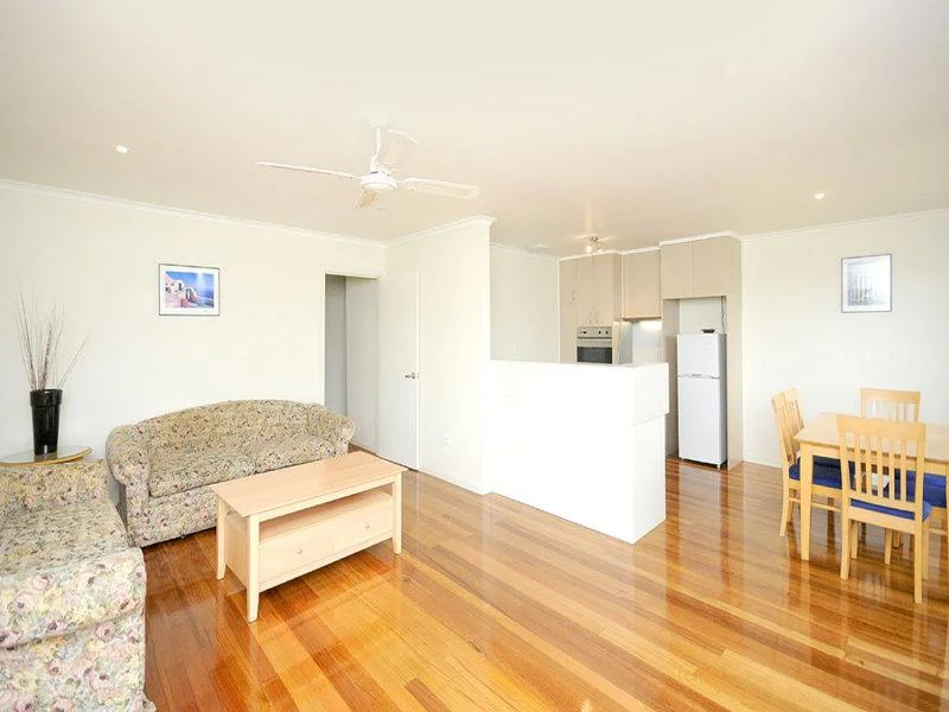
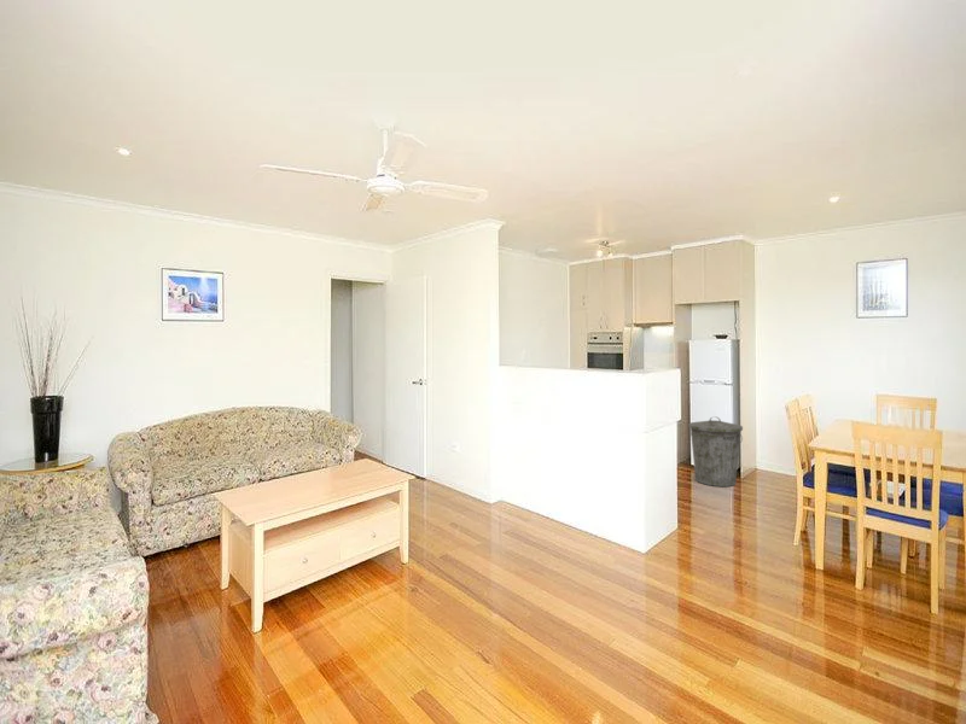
+ trash can (715, 449)
